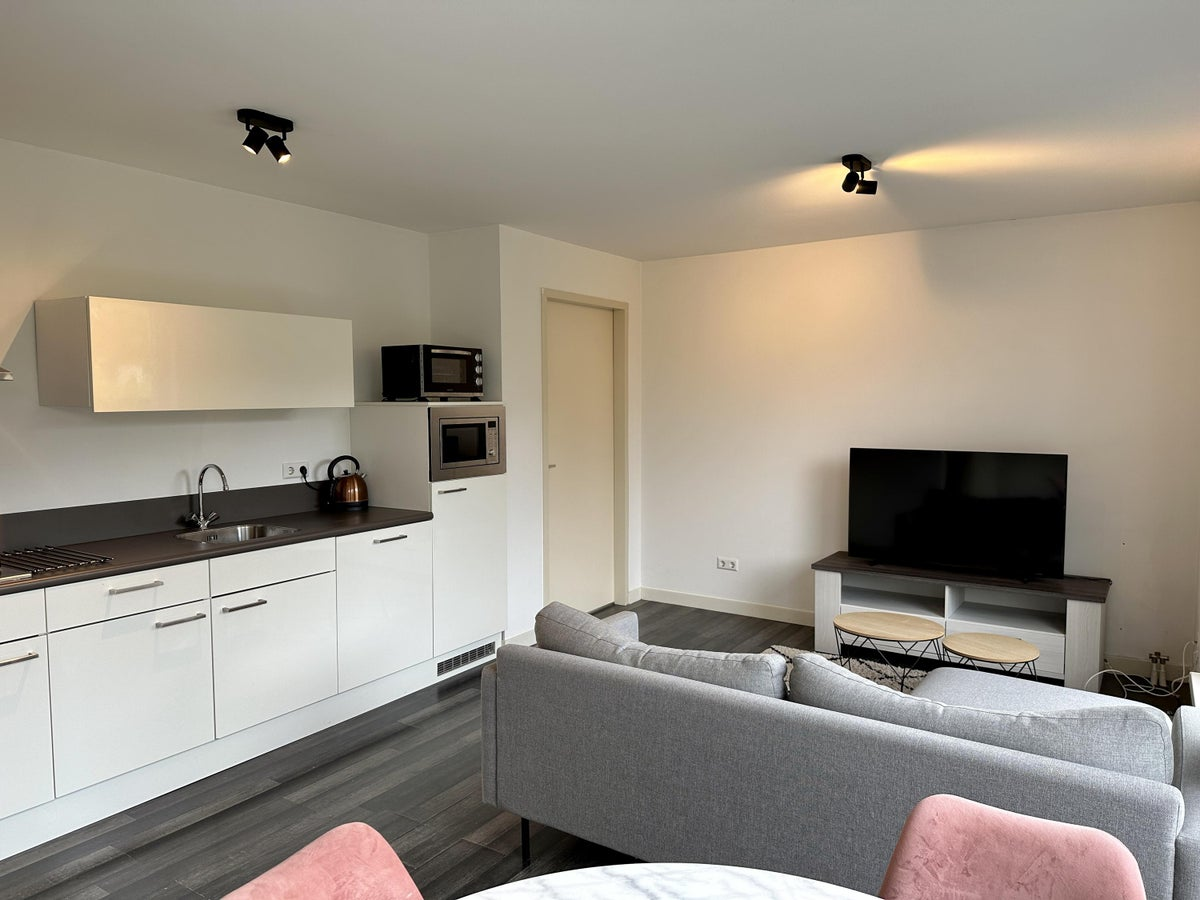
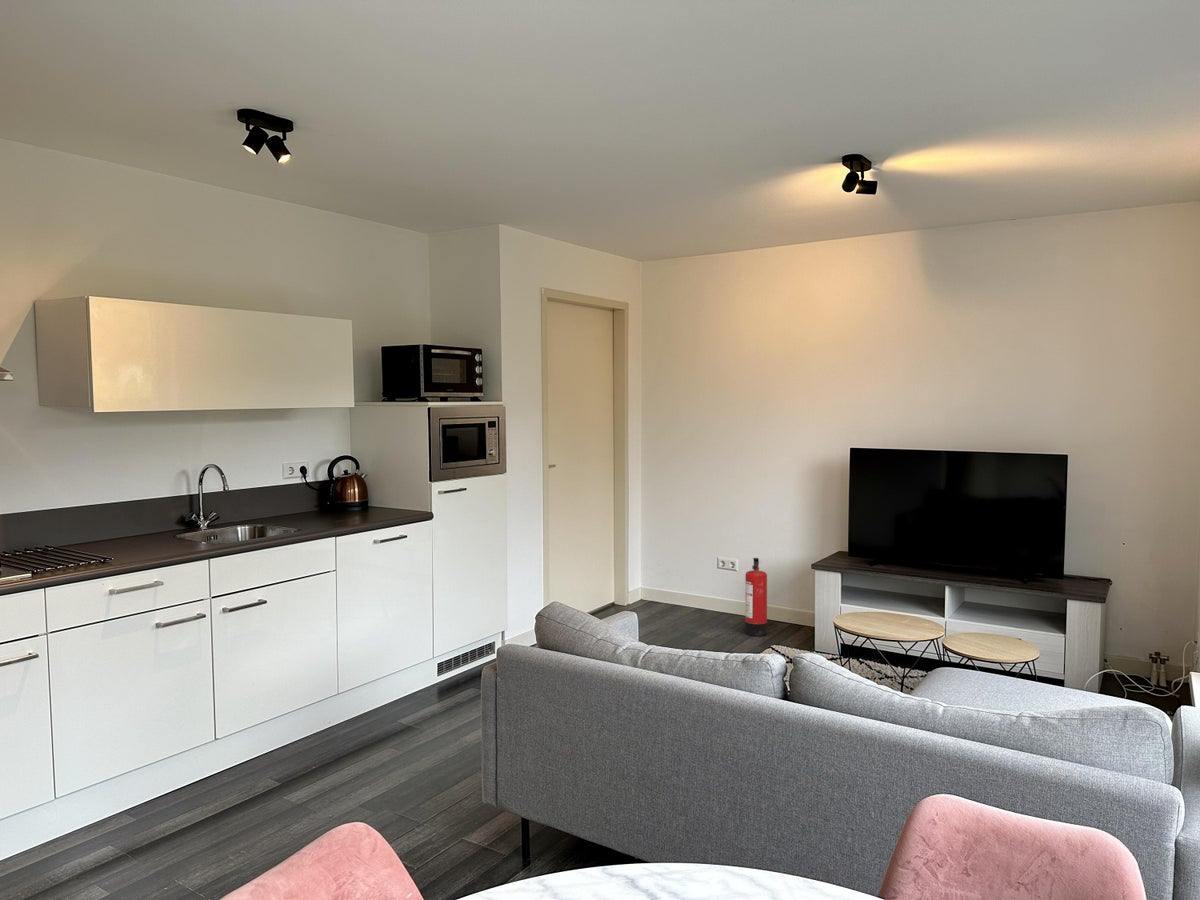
+ fire extinguisher (756, 593)
